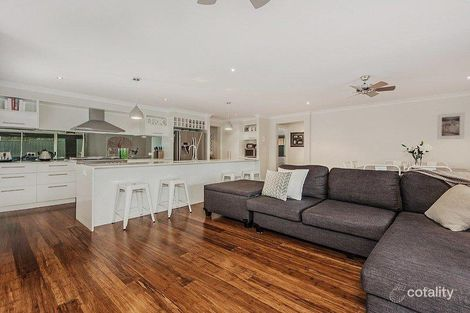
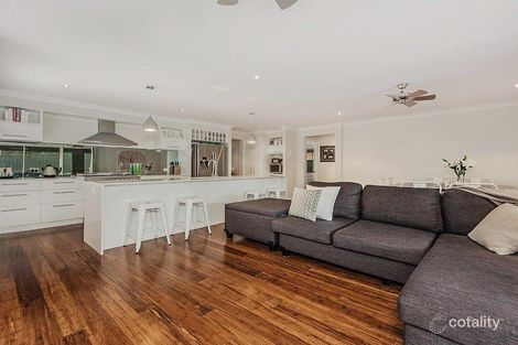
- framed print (450, 126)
